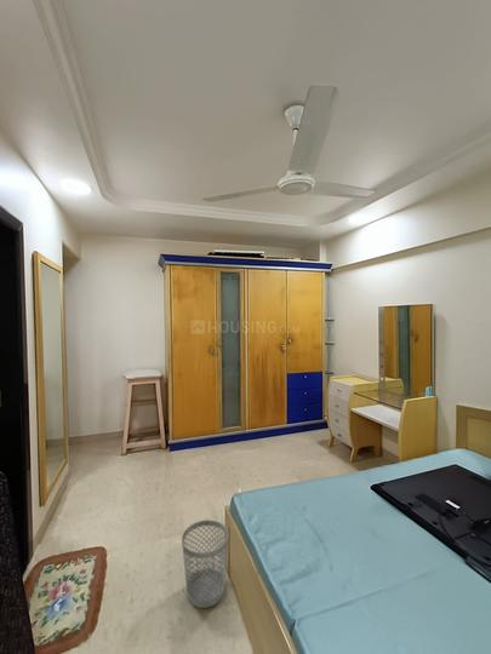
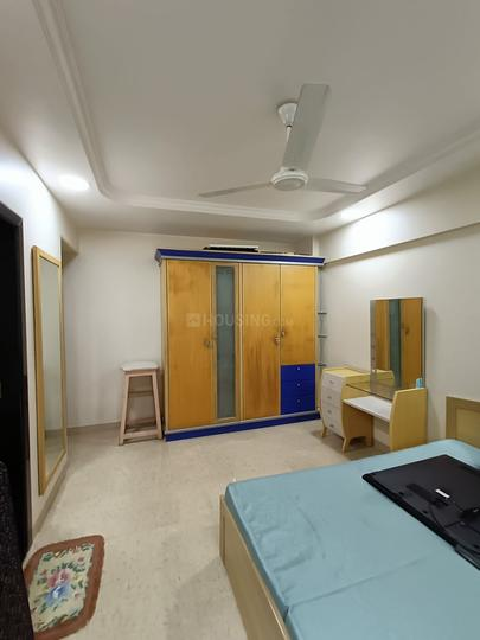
- wastebasket (205, 562)
